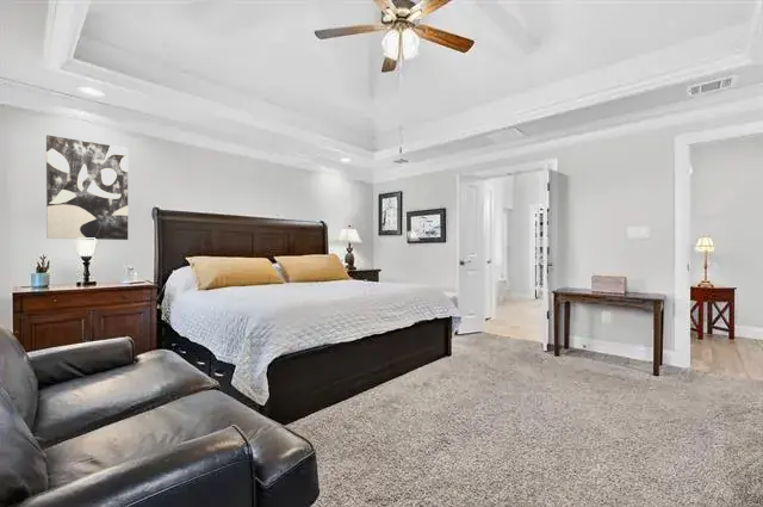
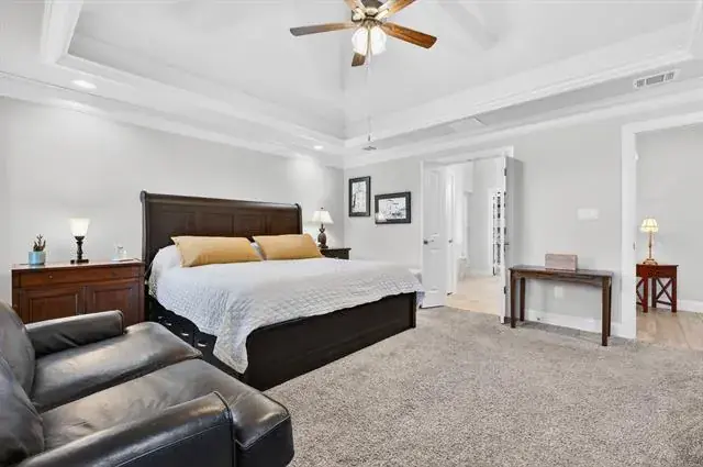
- wall art (89, 190)
